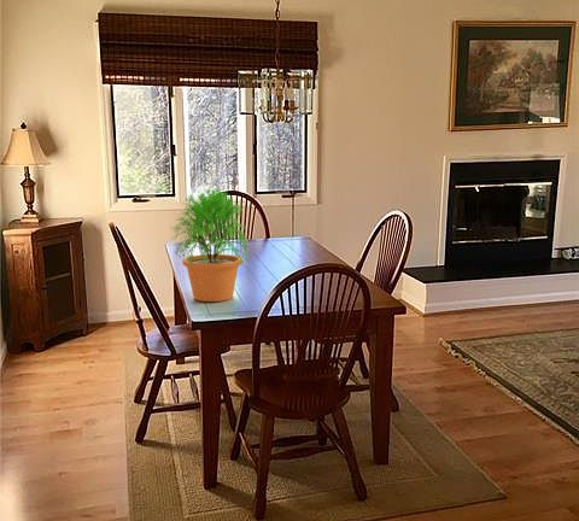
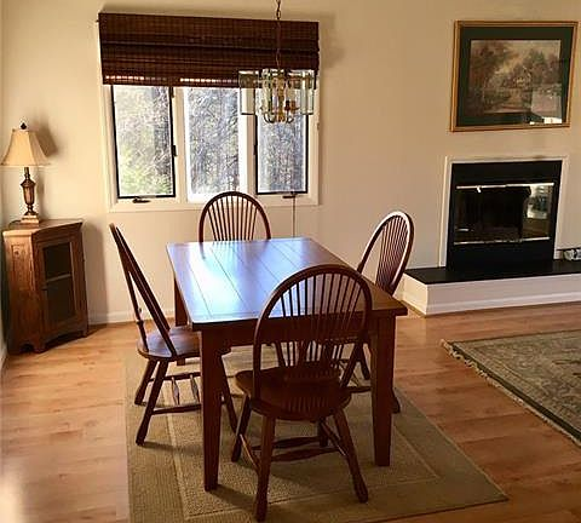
- potted plant (212, 242)
